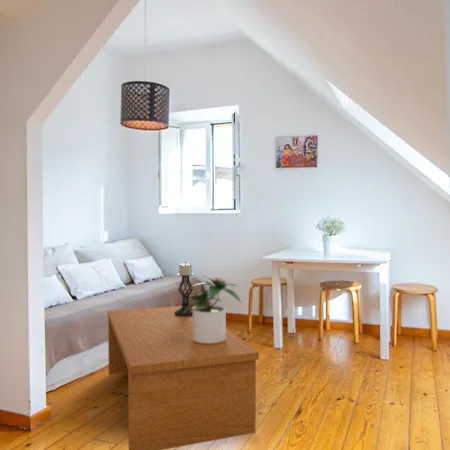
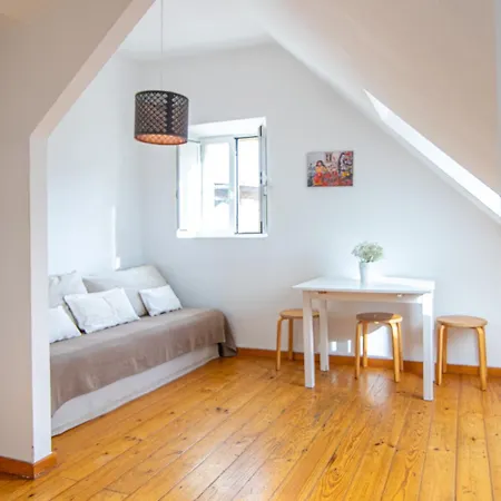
- potted plant (213, 307)
- candle holder (185, 287)
- coffee table (170, 363)
